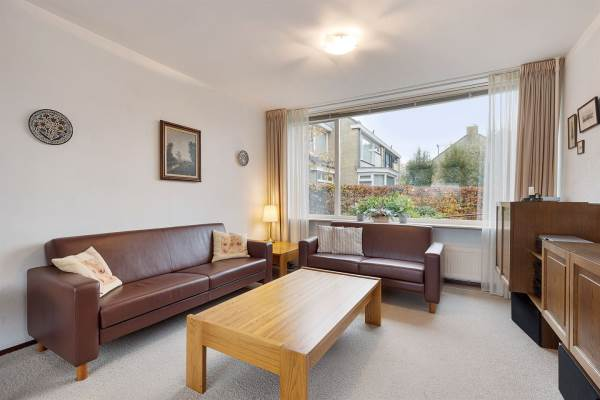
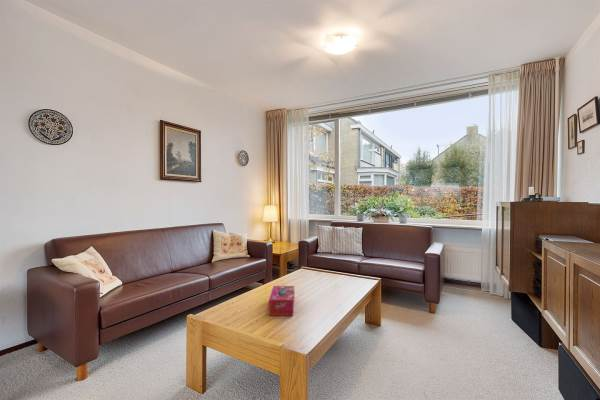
+ tissue box (282, 299)
